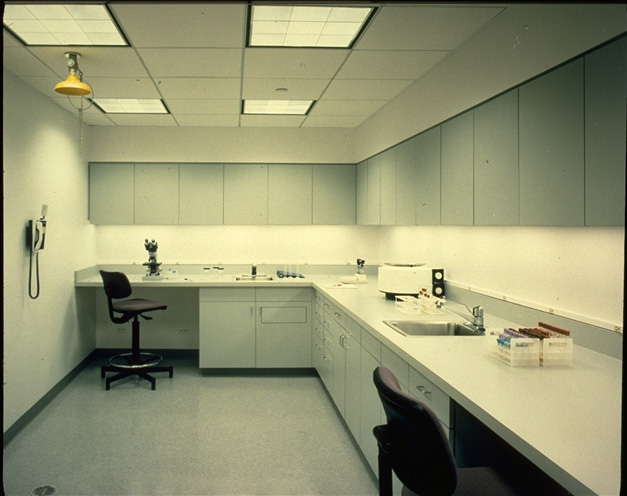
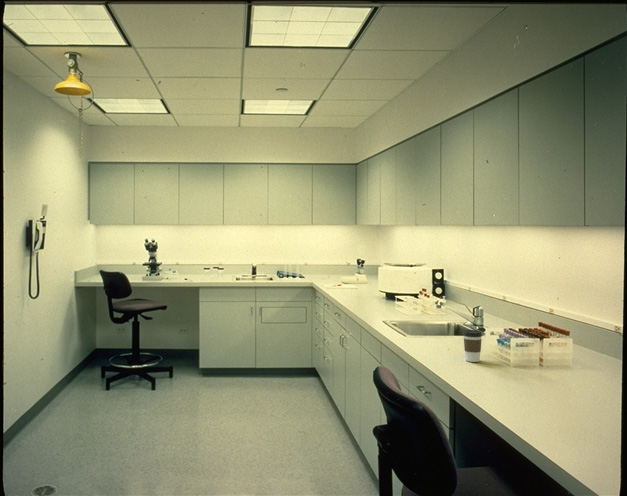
+ coffee cup (472, 345)
